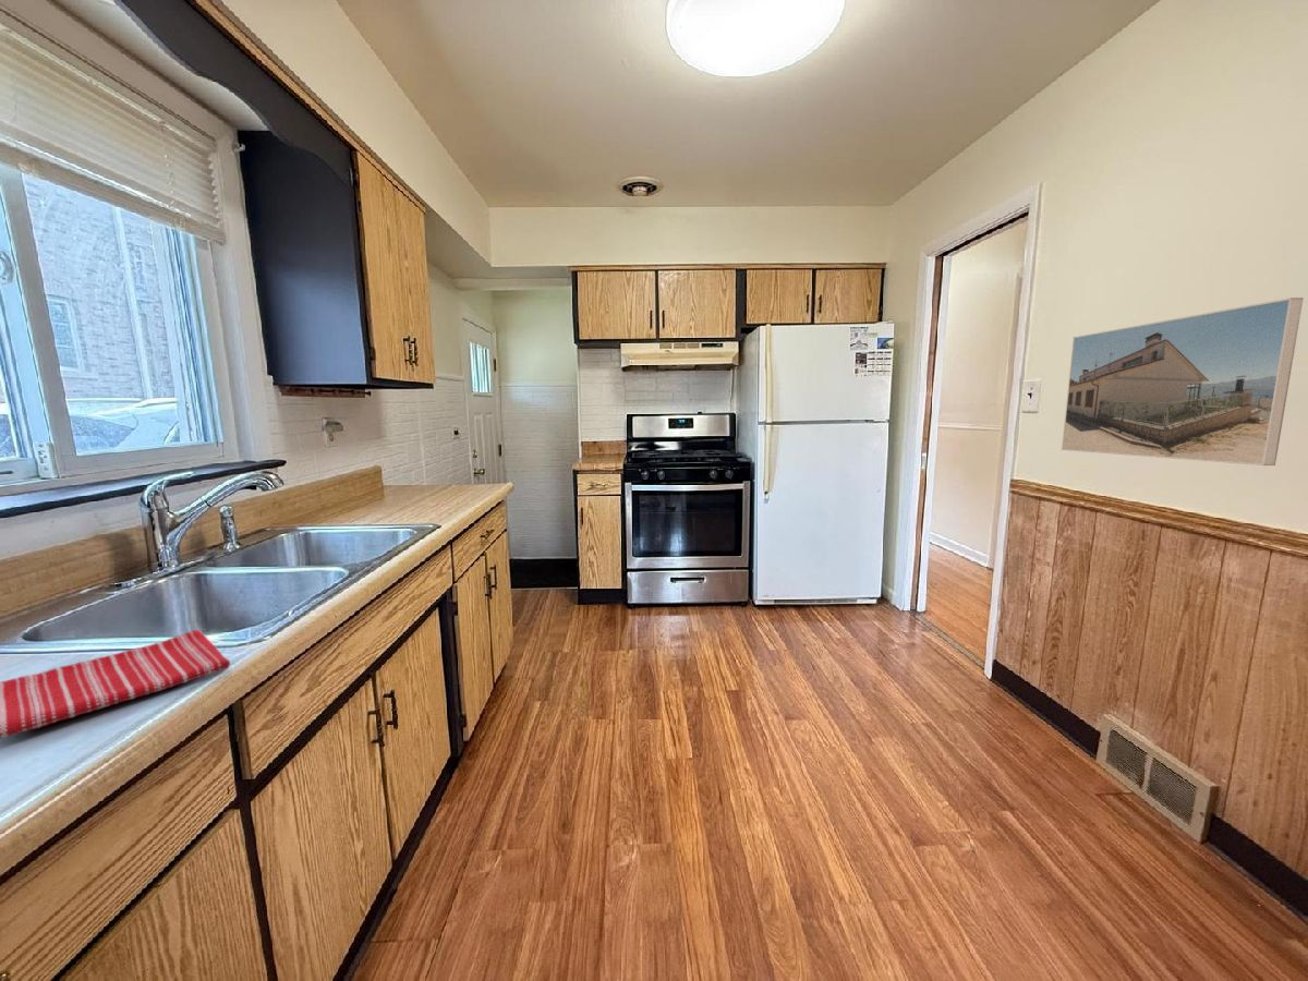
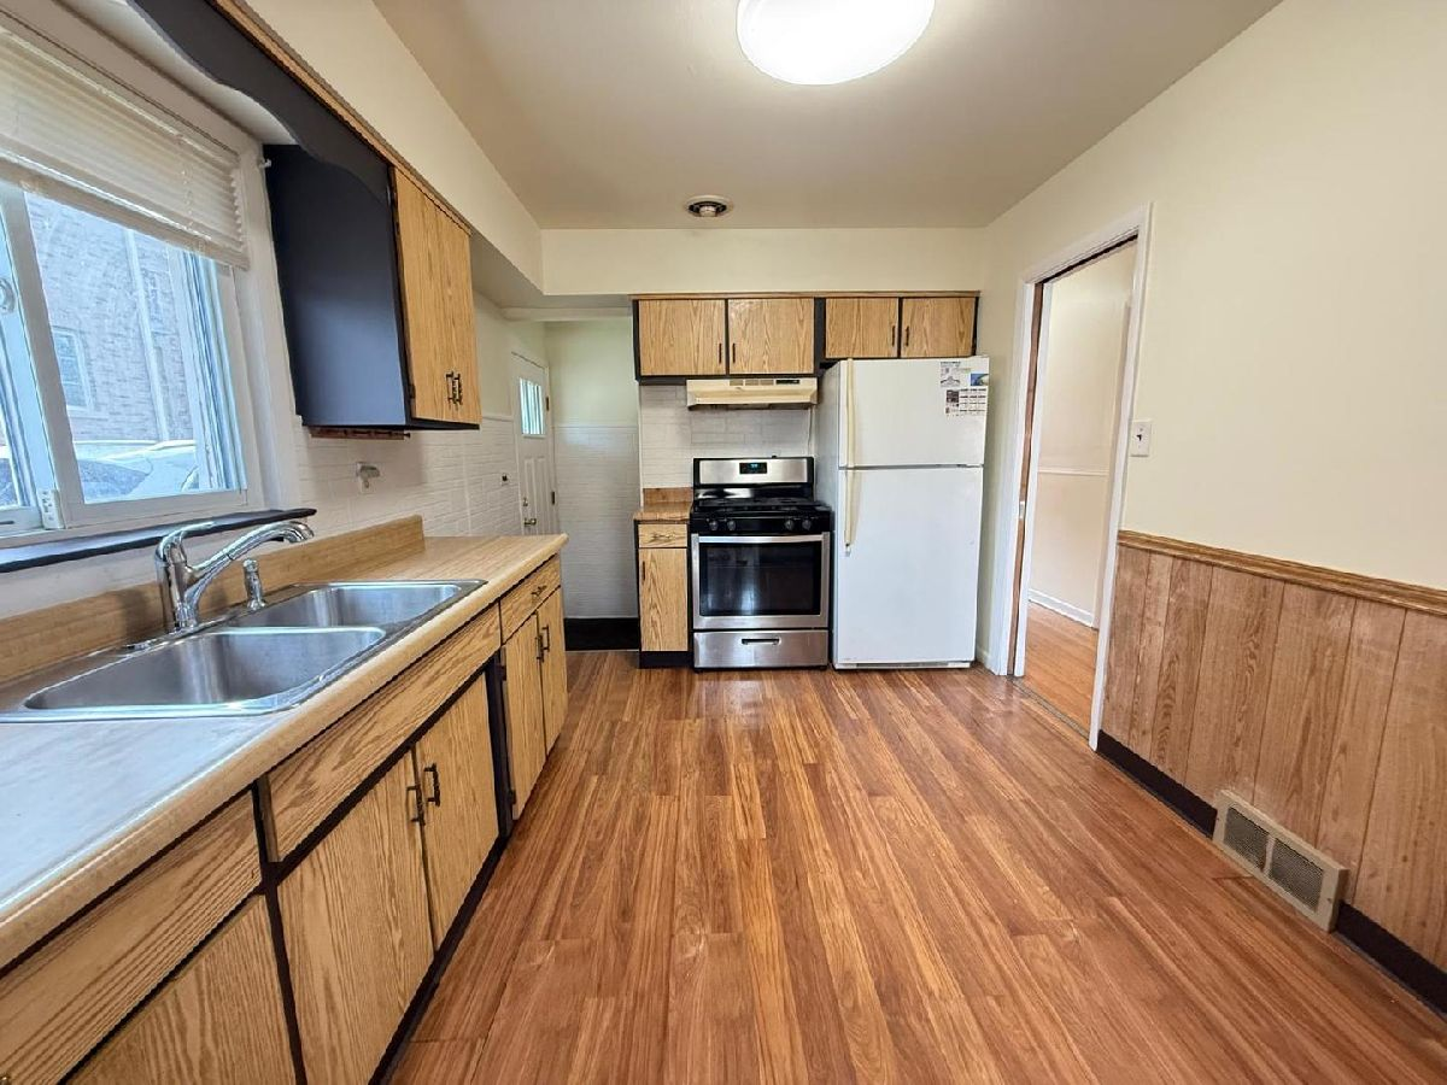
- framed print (1156, 389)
- dish towel (105, 678)
